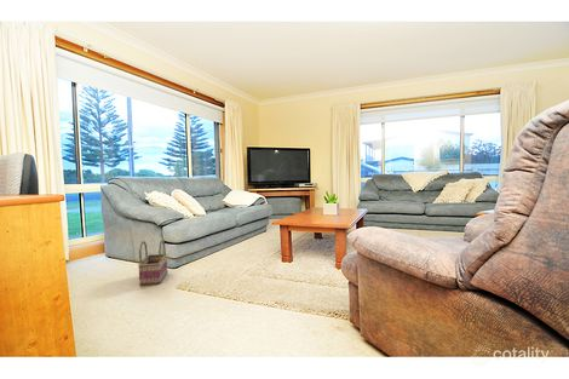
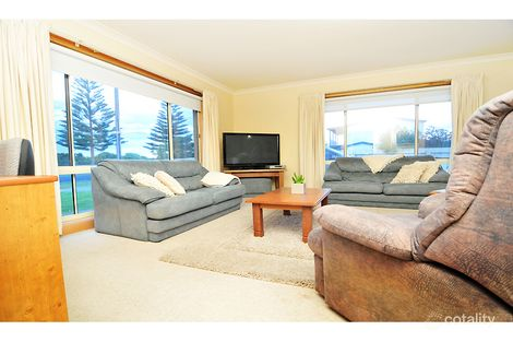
- basket (153, 259)
